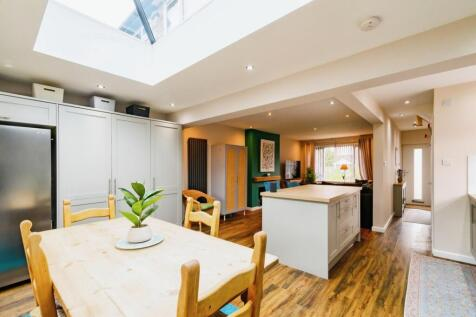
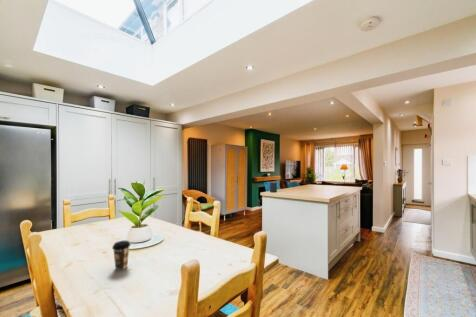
+ coffee cup (121, 255)
